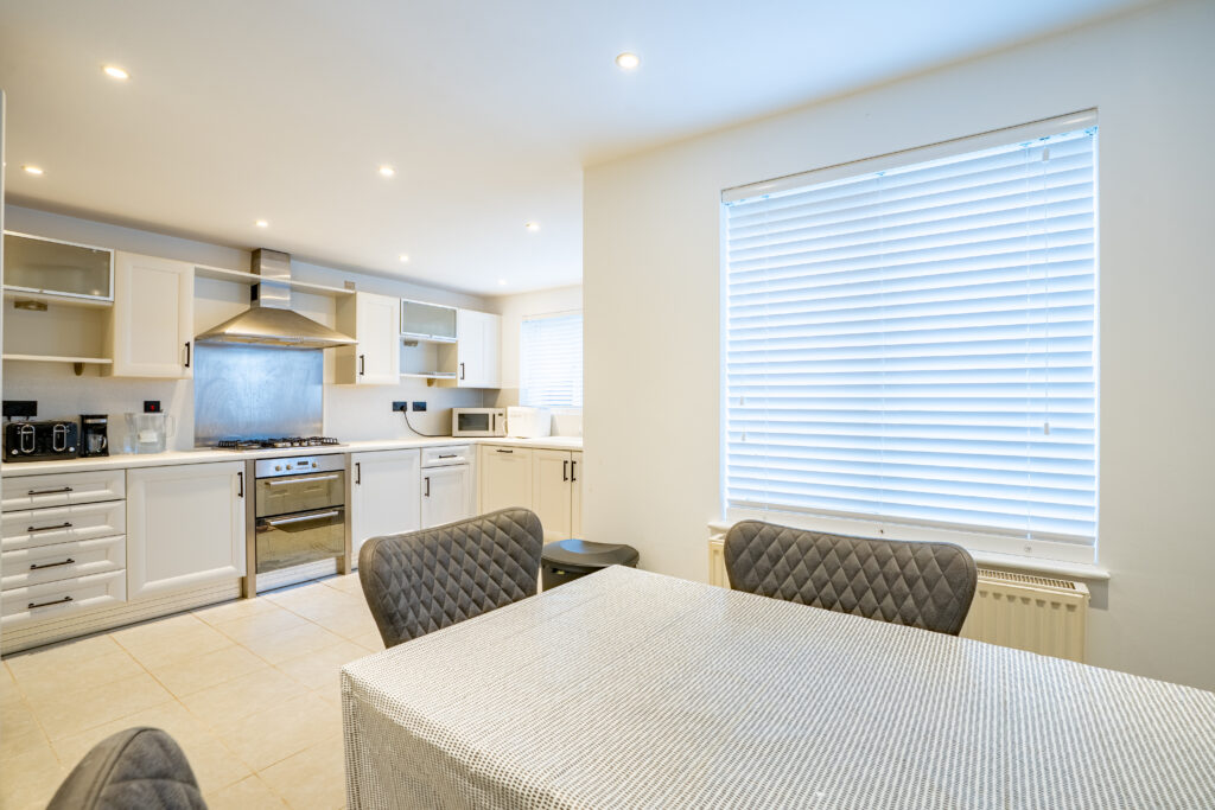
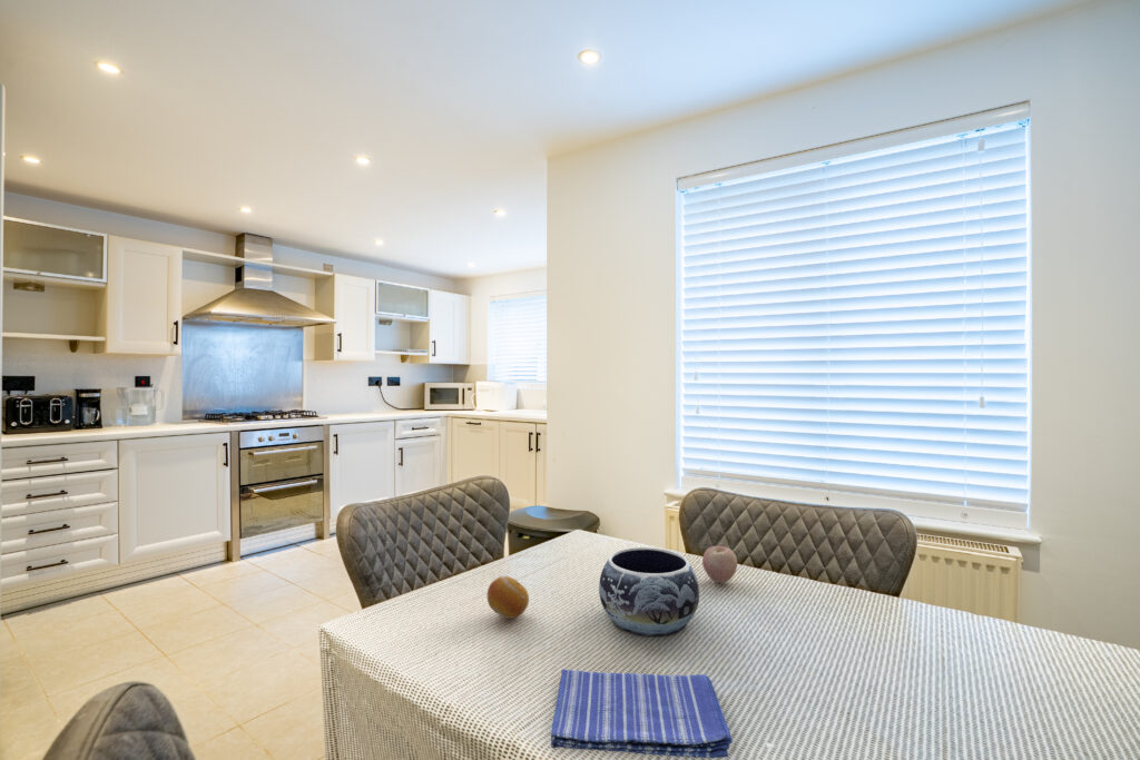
+ fruit (508, 596)
+ apple (719, 564)
+ decorative bowl (648, 589)
+ dish towel (637, 704)
